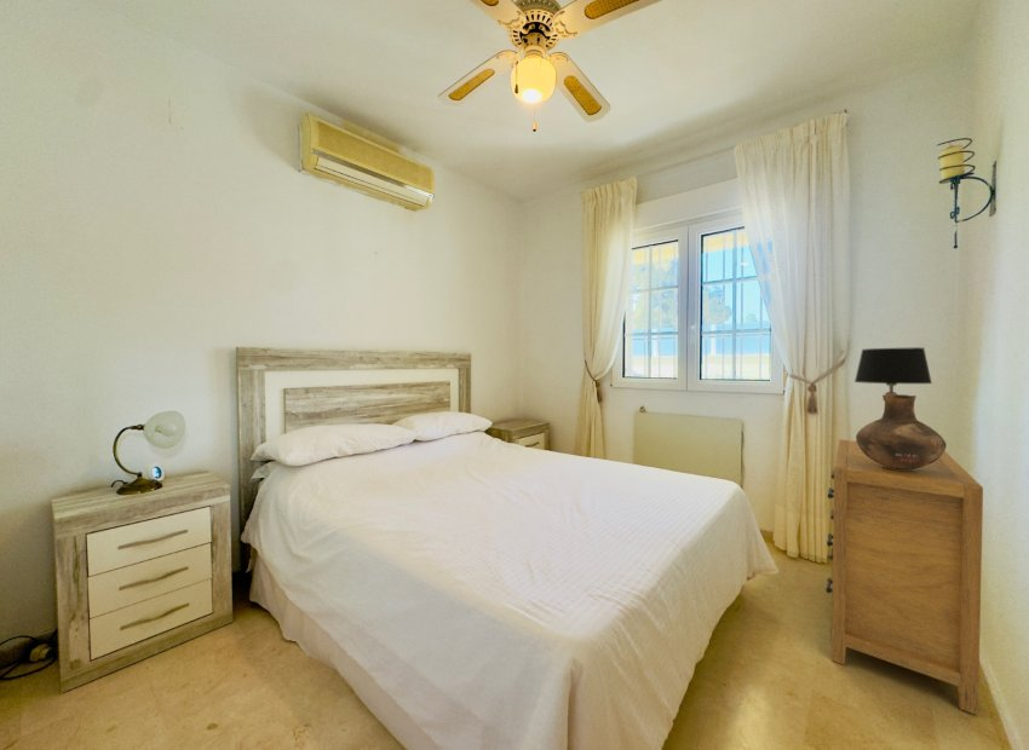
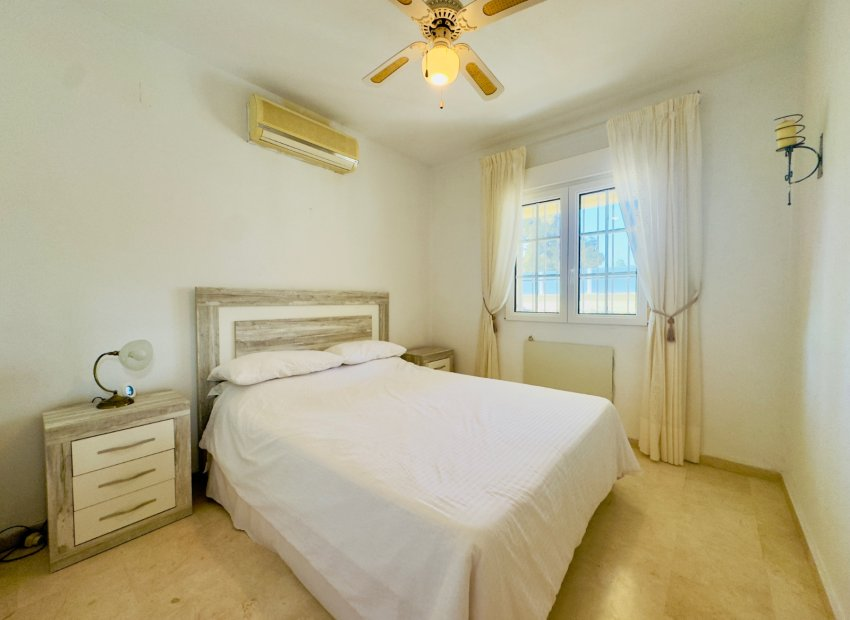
- table lamp (887, 394)
- vase (898, 431)
- dresser (889, 544)
